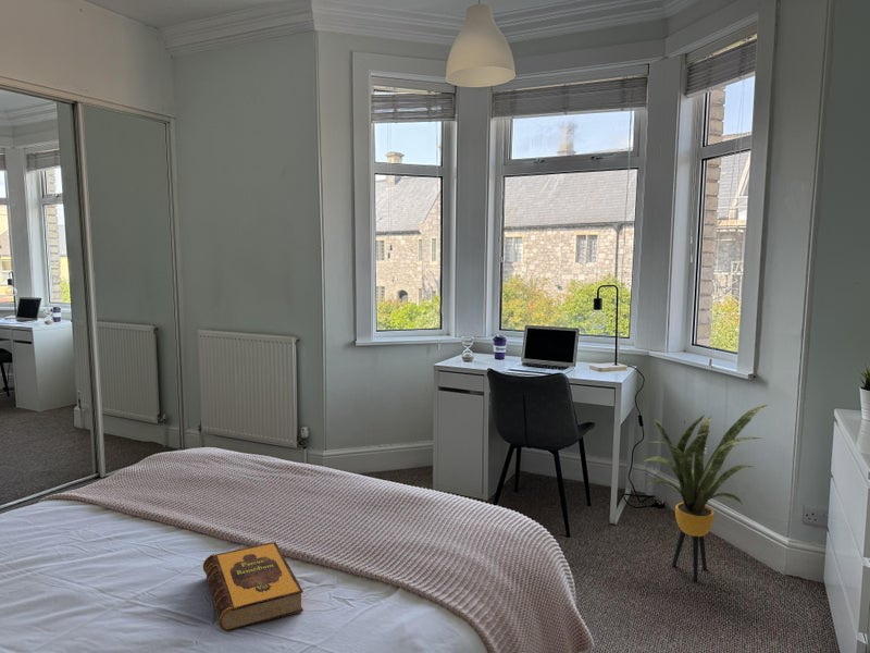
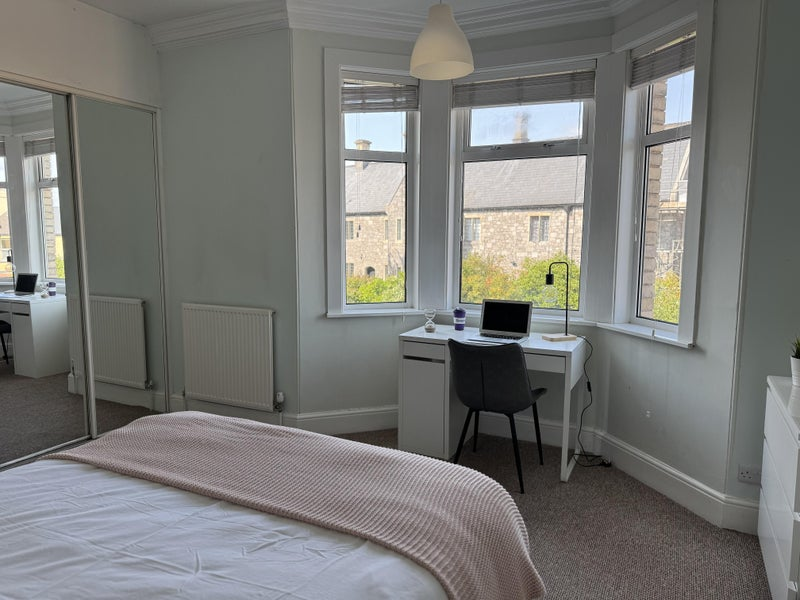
- hardback book (250, 582)
- house plant (707, 493)
